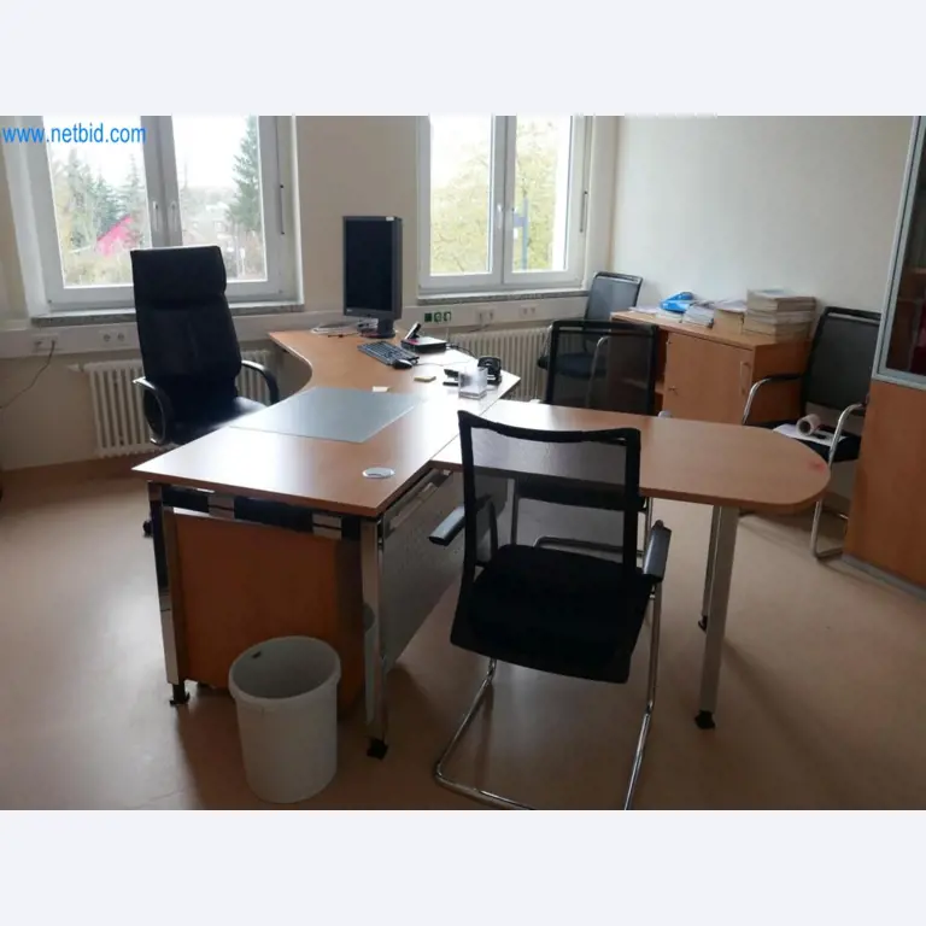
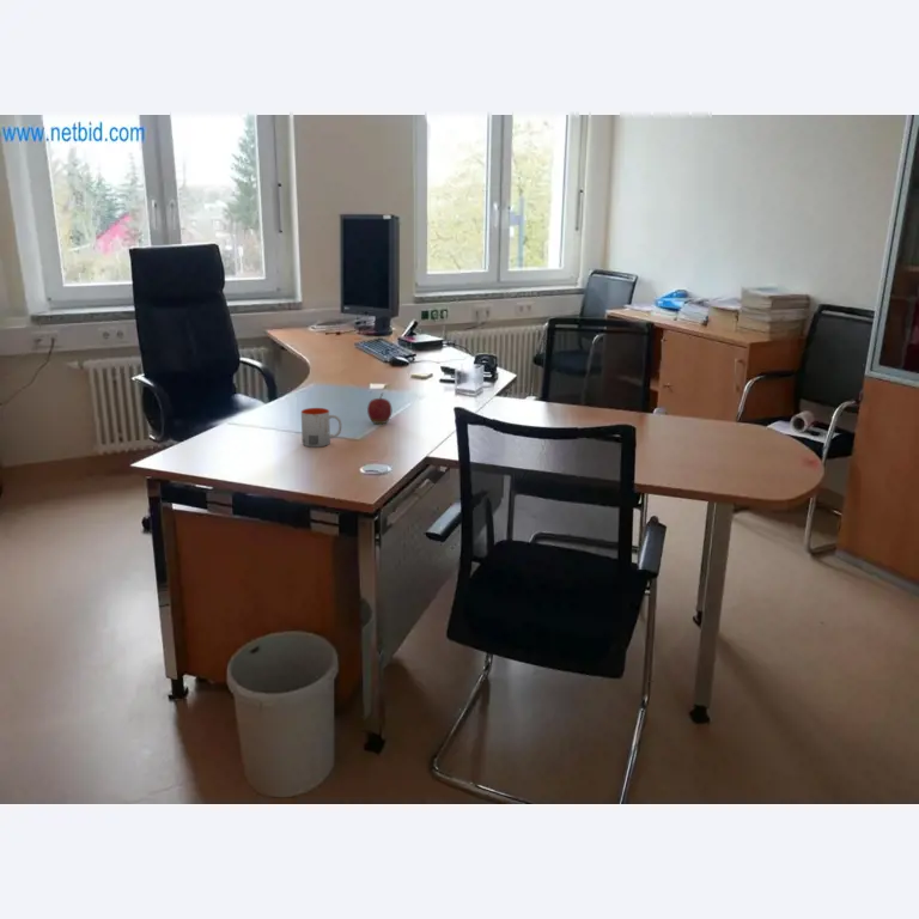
+ apple (379, 407)
+ mug (322, 426)
